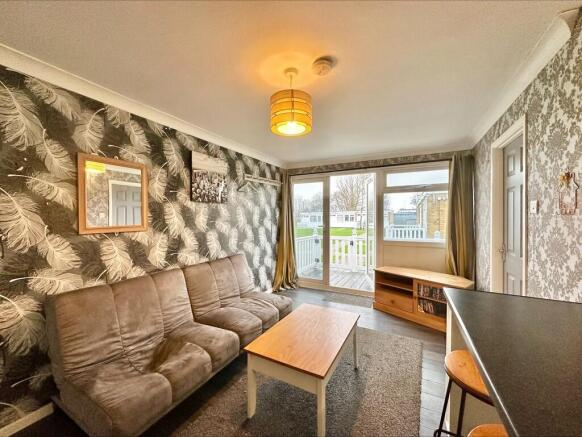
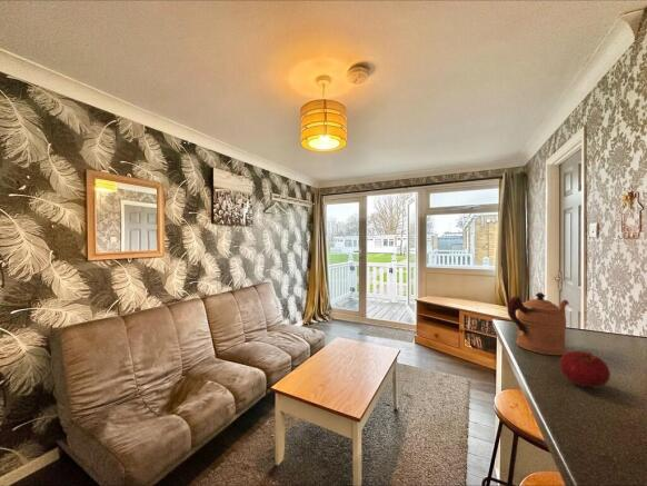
+ coffeepot (539, 319)
+ fruit (583, 367)
